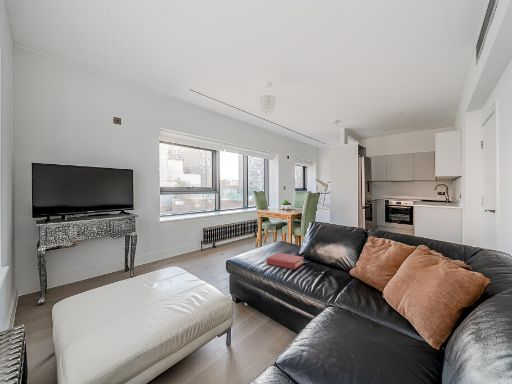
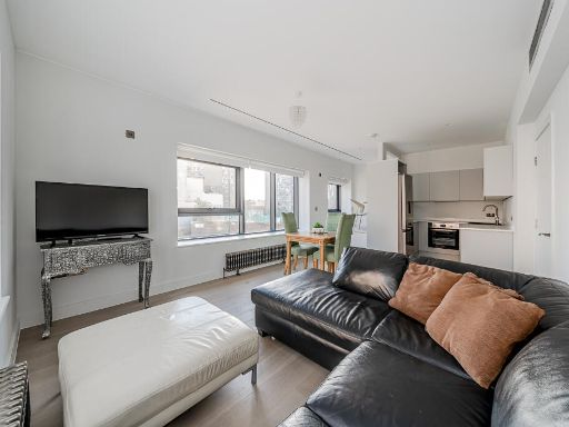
- hardback book (285, 260)
